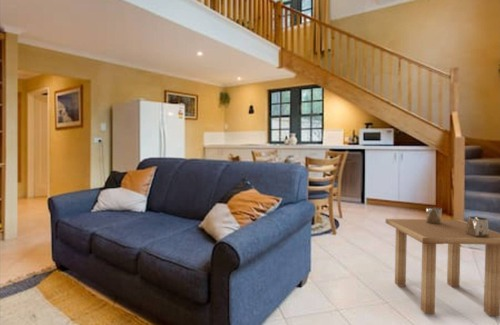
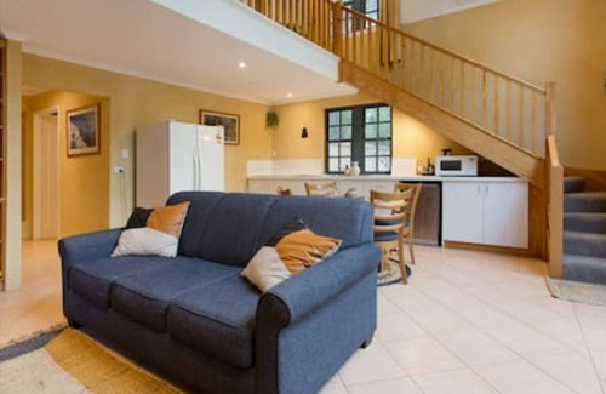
- side table (448, 255)
